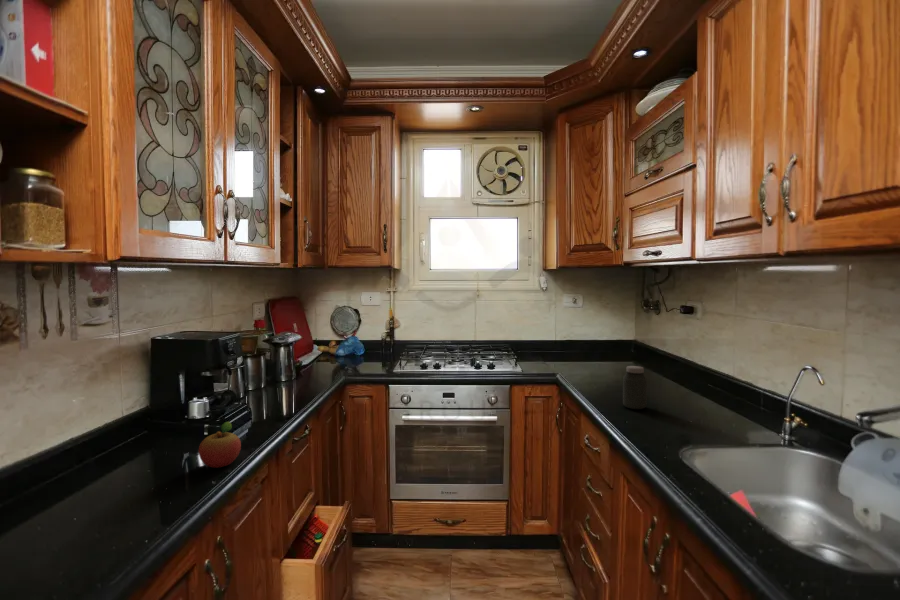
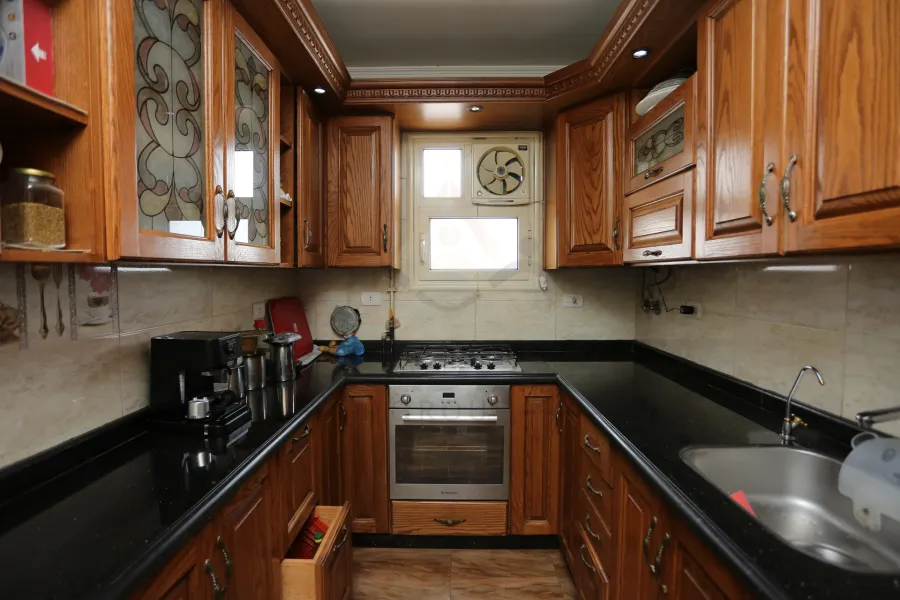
- jar (634, 387)
- fruit (220, 445)
